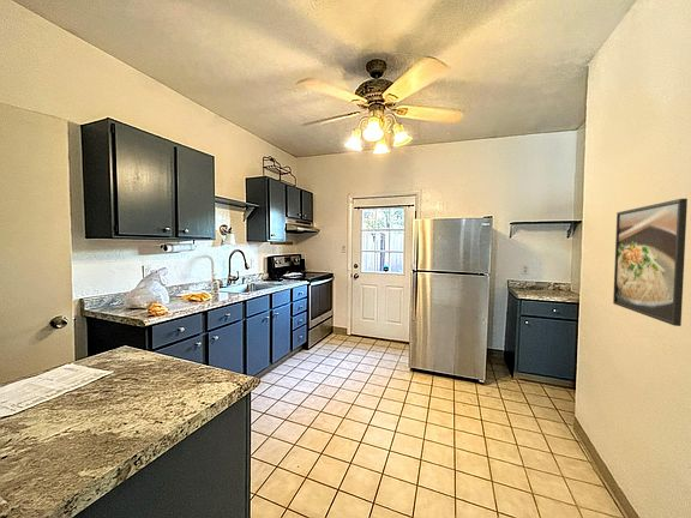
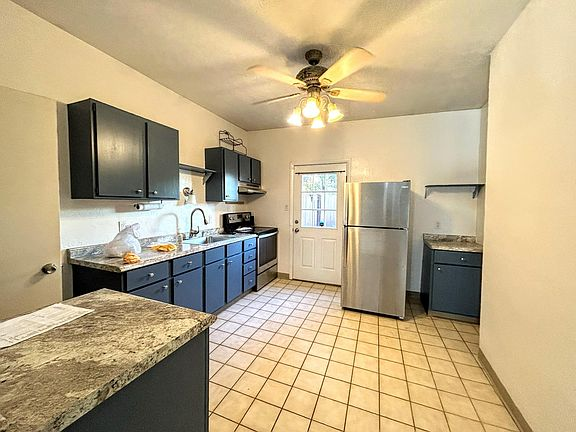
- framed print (643, 260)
